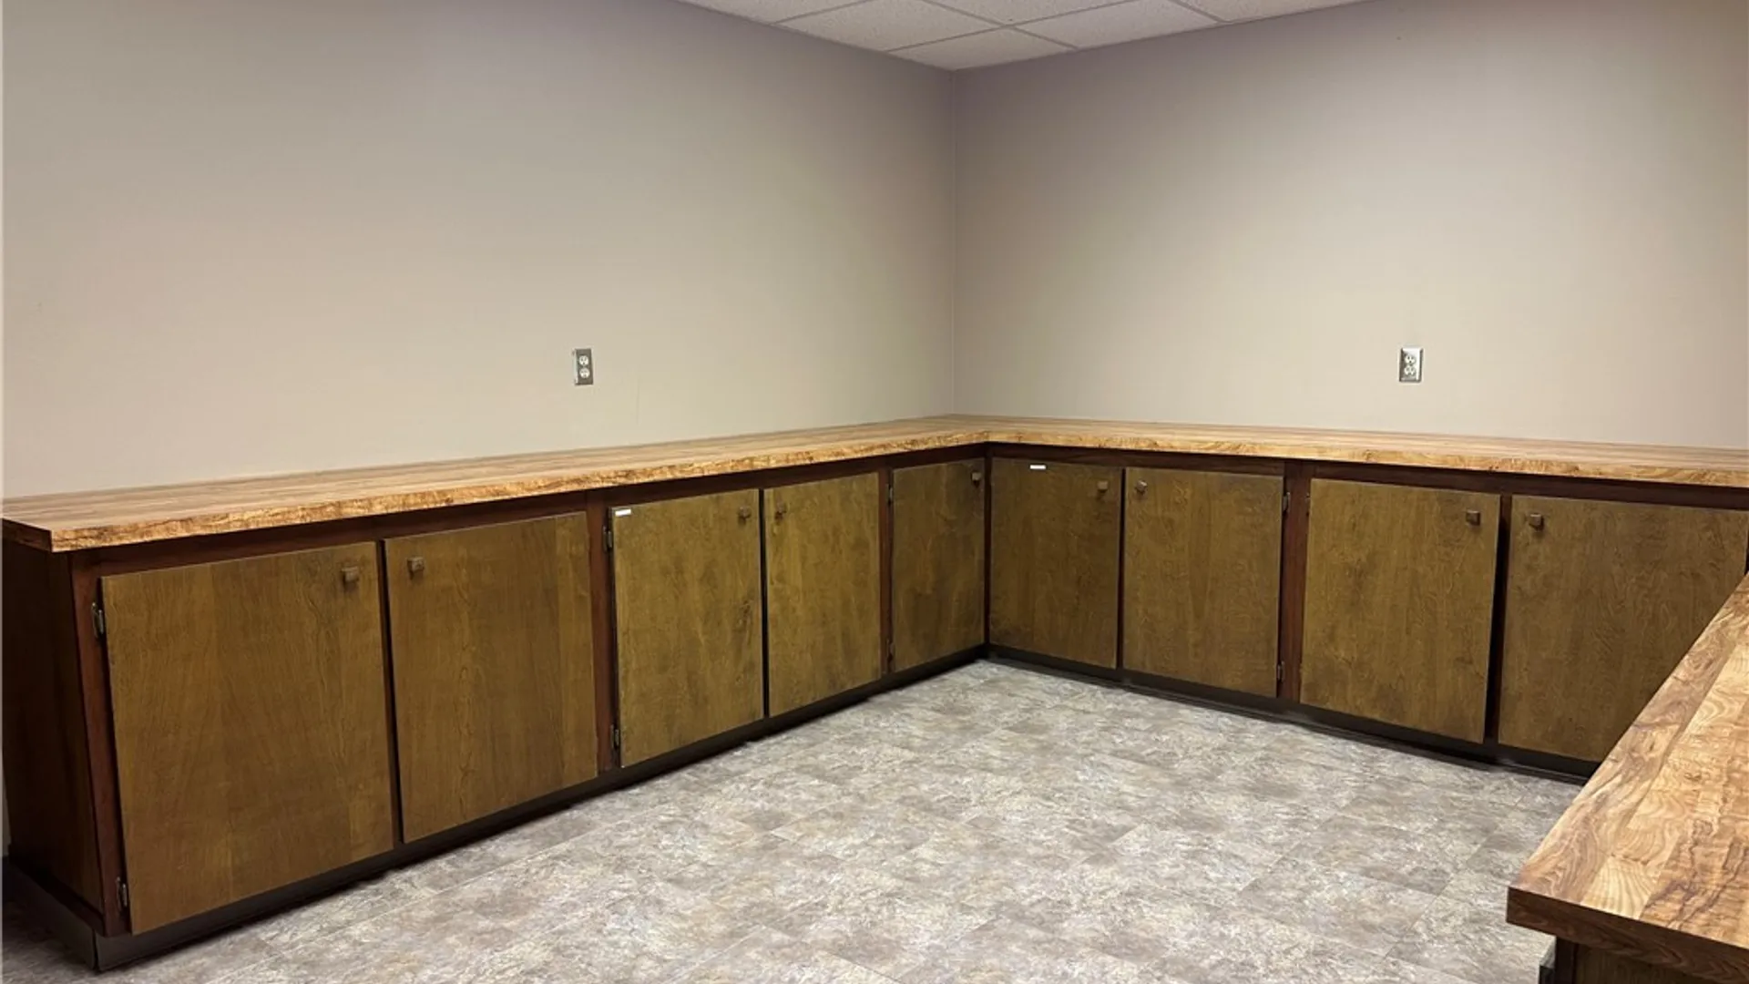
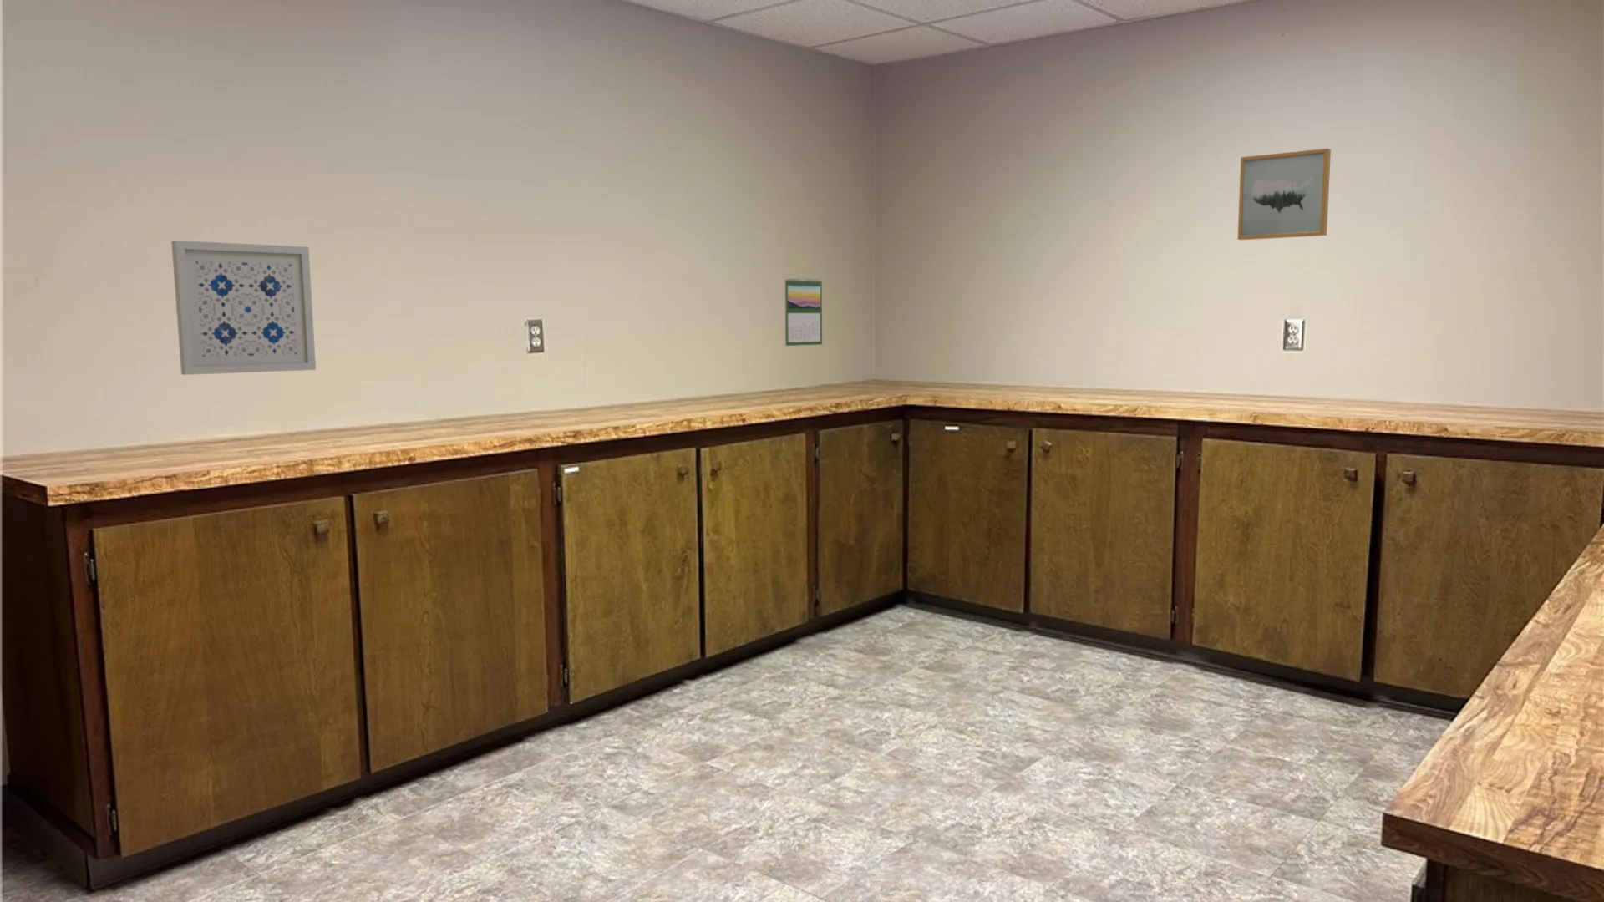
+ wall art (247, 308)
+ calendar (804, 311)
+ wall art (1282, 195)
